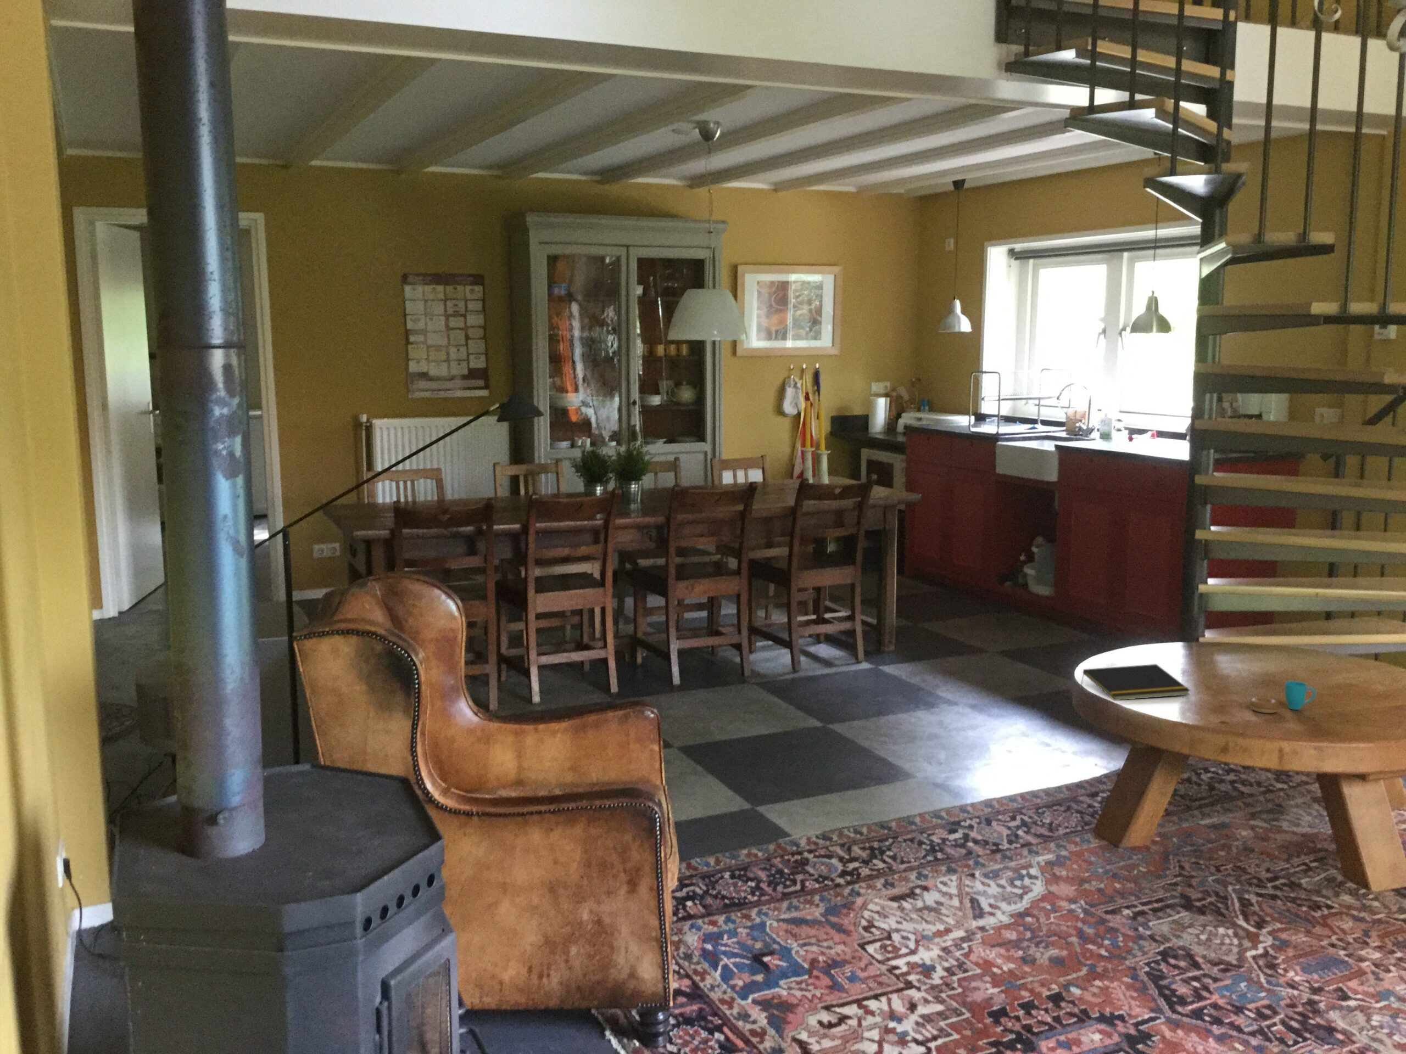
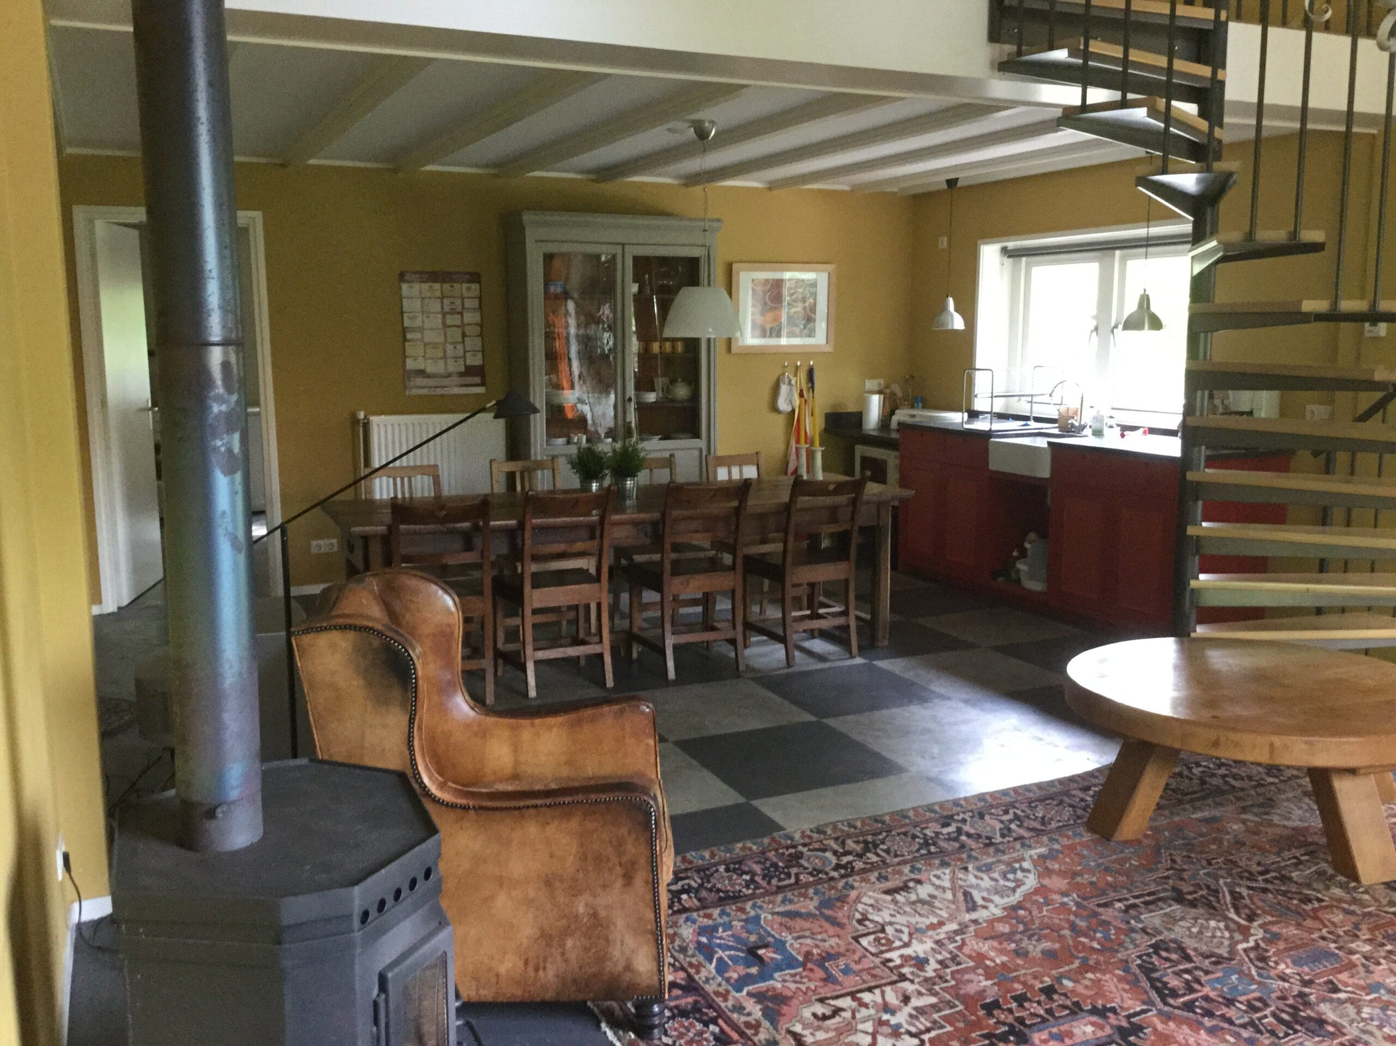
- cup (1285, 698)
- notepad (1136, 681)
